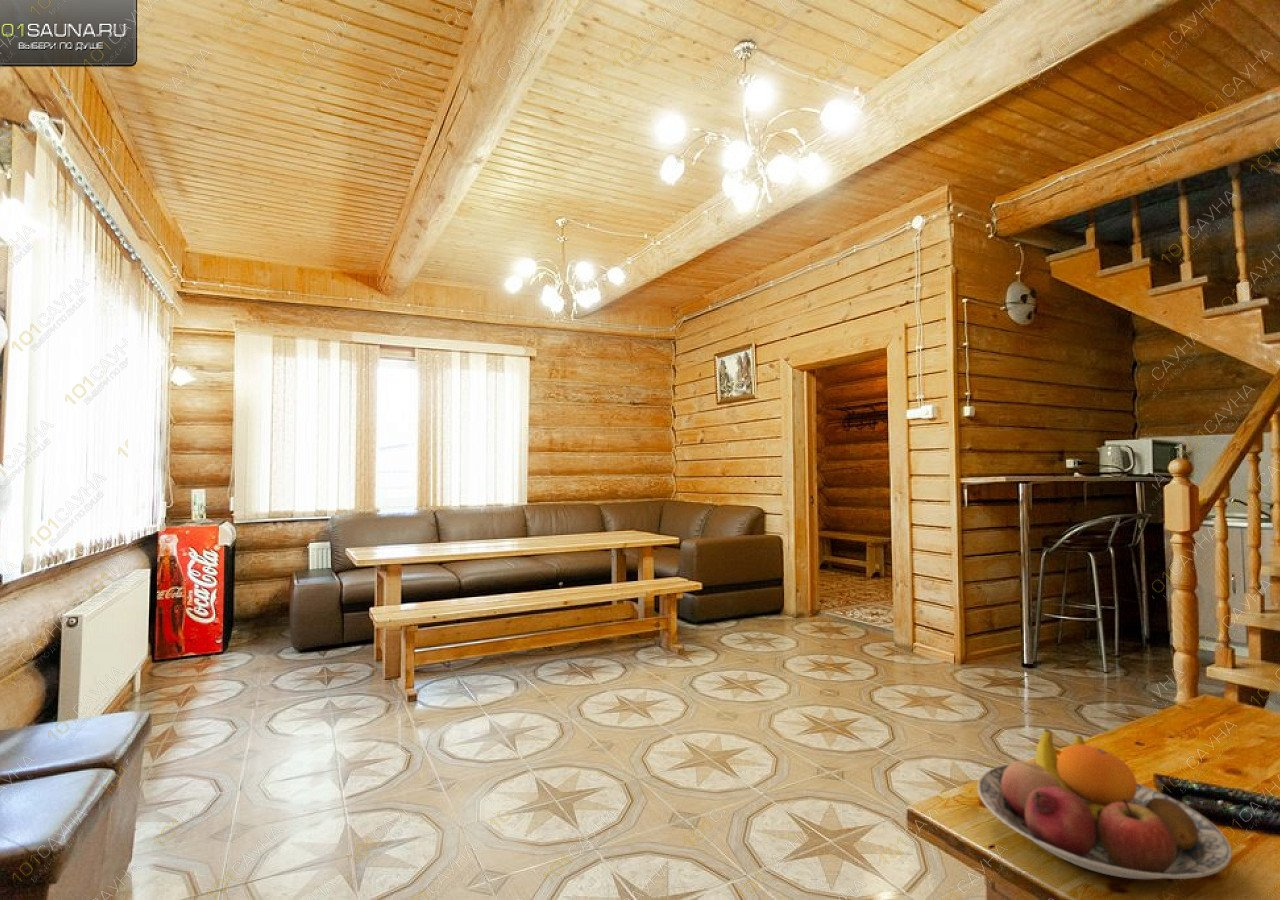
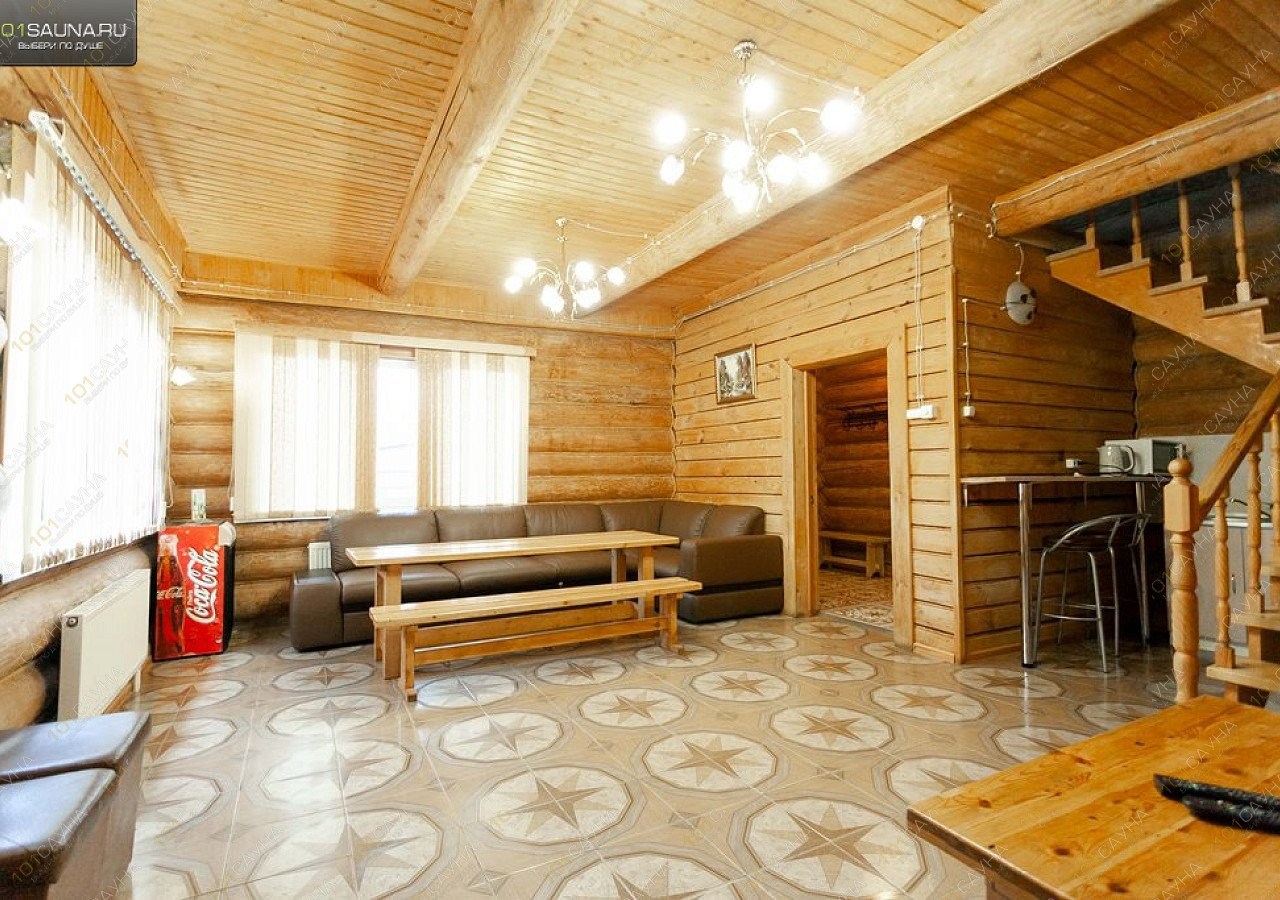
- fruit bowl (1091, 801)
